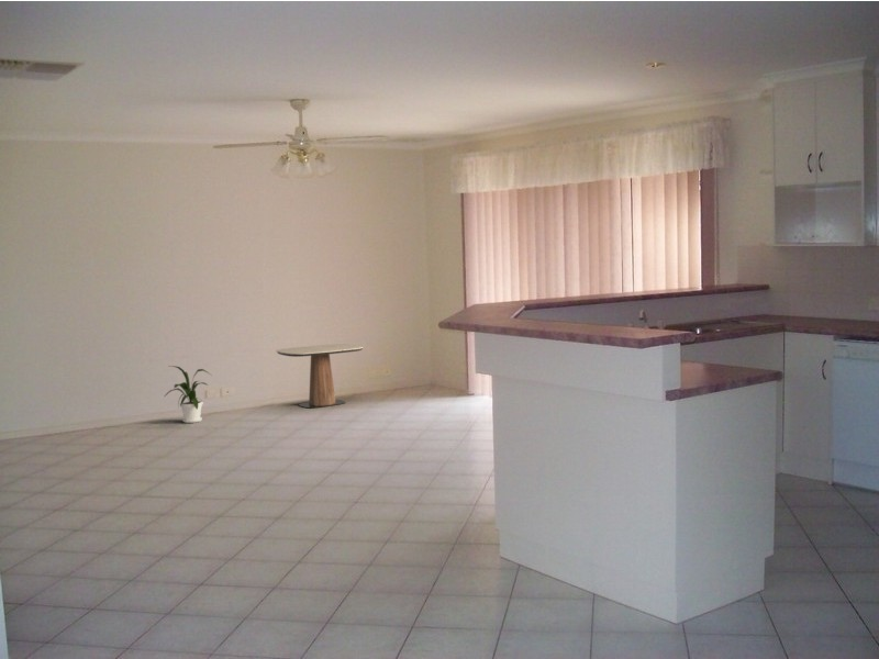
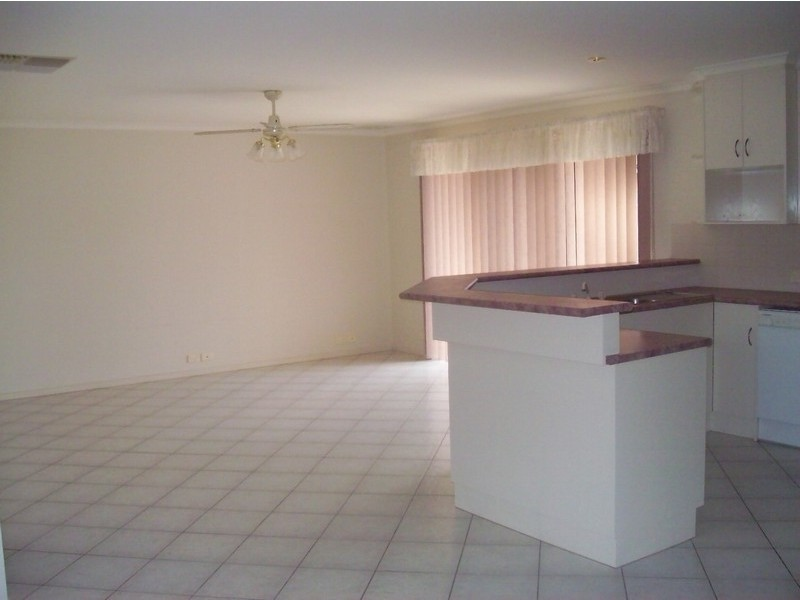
- side table (321, 376)
- house plant (189, 392)
